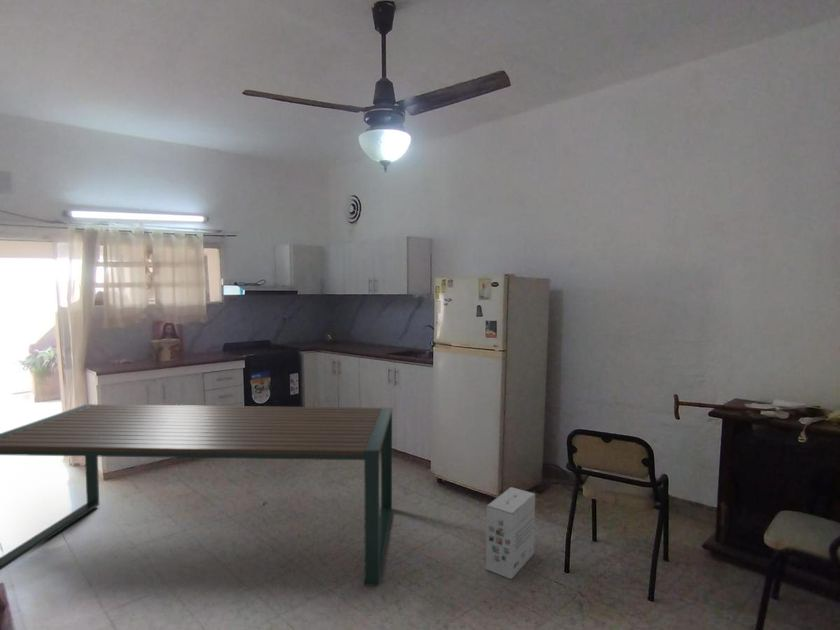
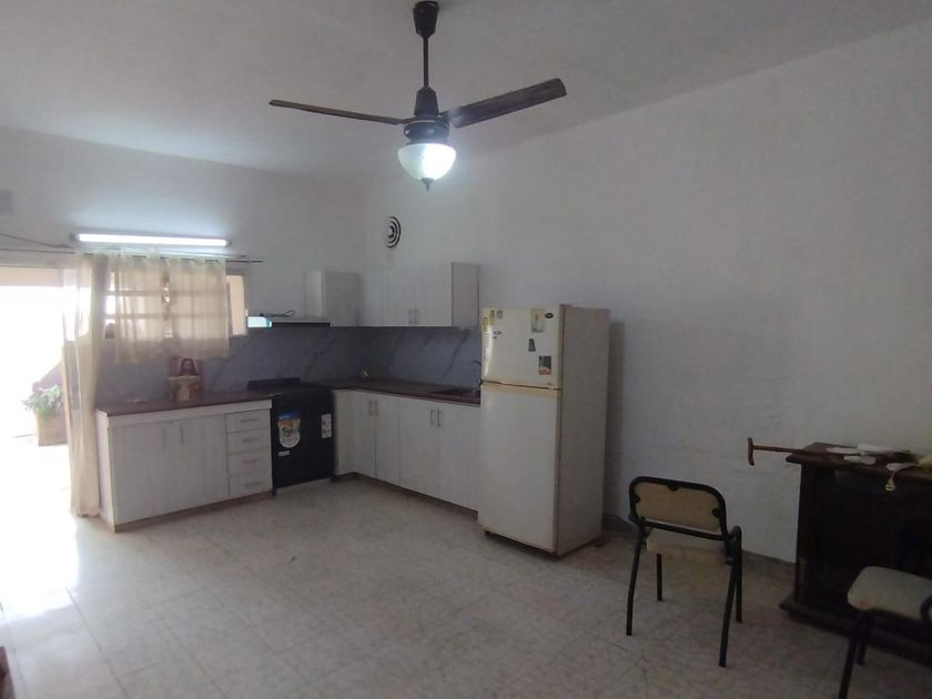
- cardboard box (511, 530)
- dining table (210, 457)
